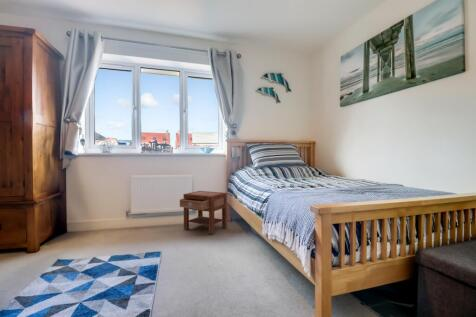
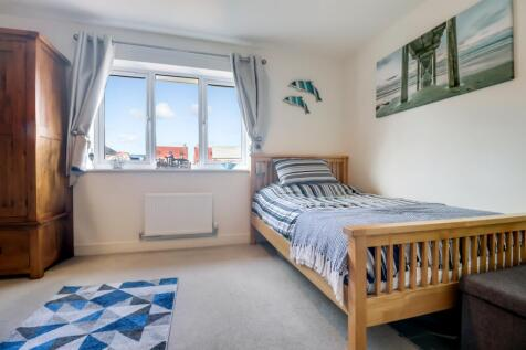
- nightstand (203, 210)
